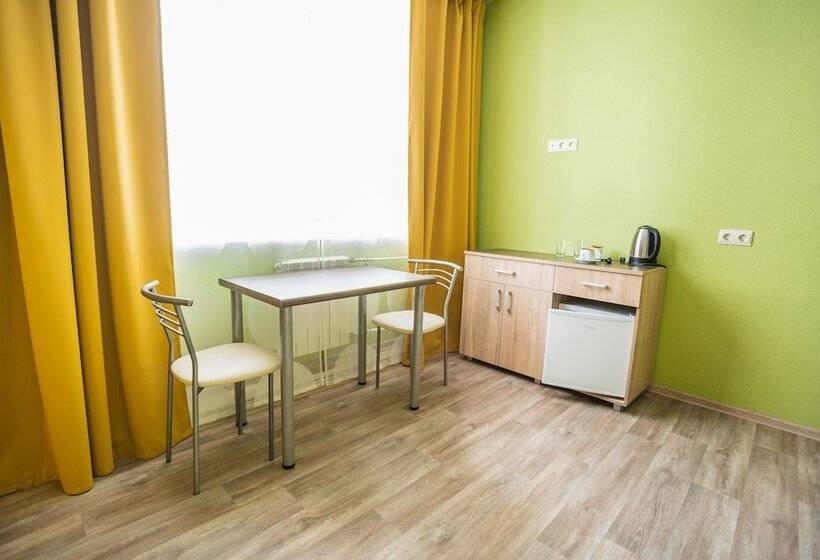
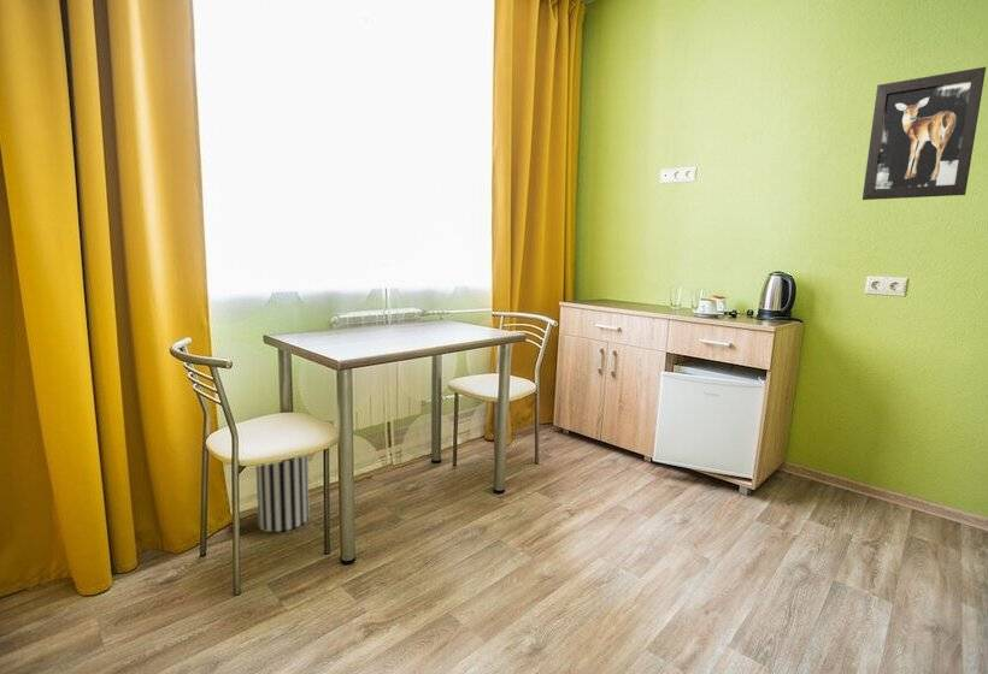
+ wastebasket (282, 485)
+ wall art (919, 137)
